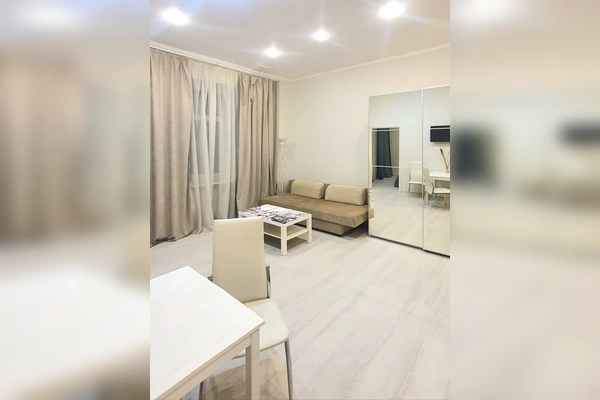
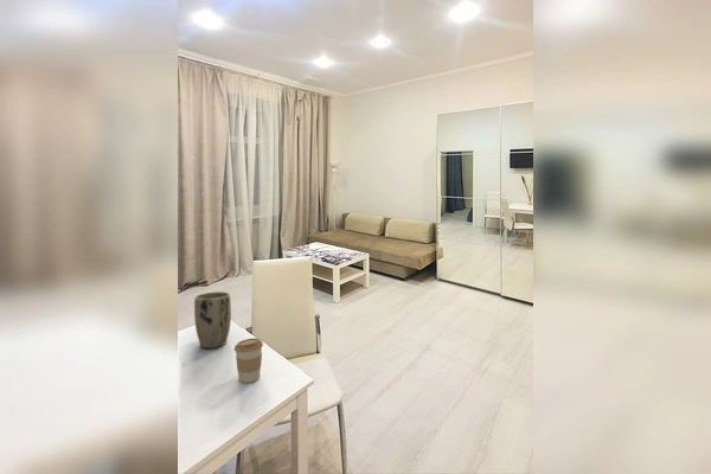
+ coffee cup (249, 358)
+ plant pot (212, 319)
